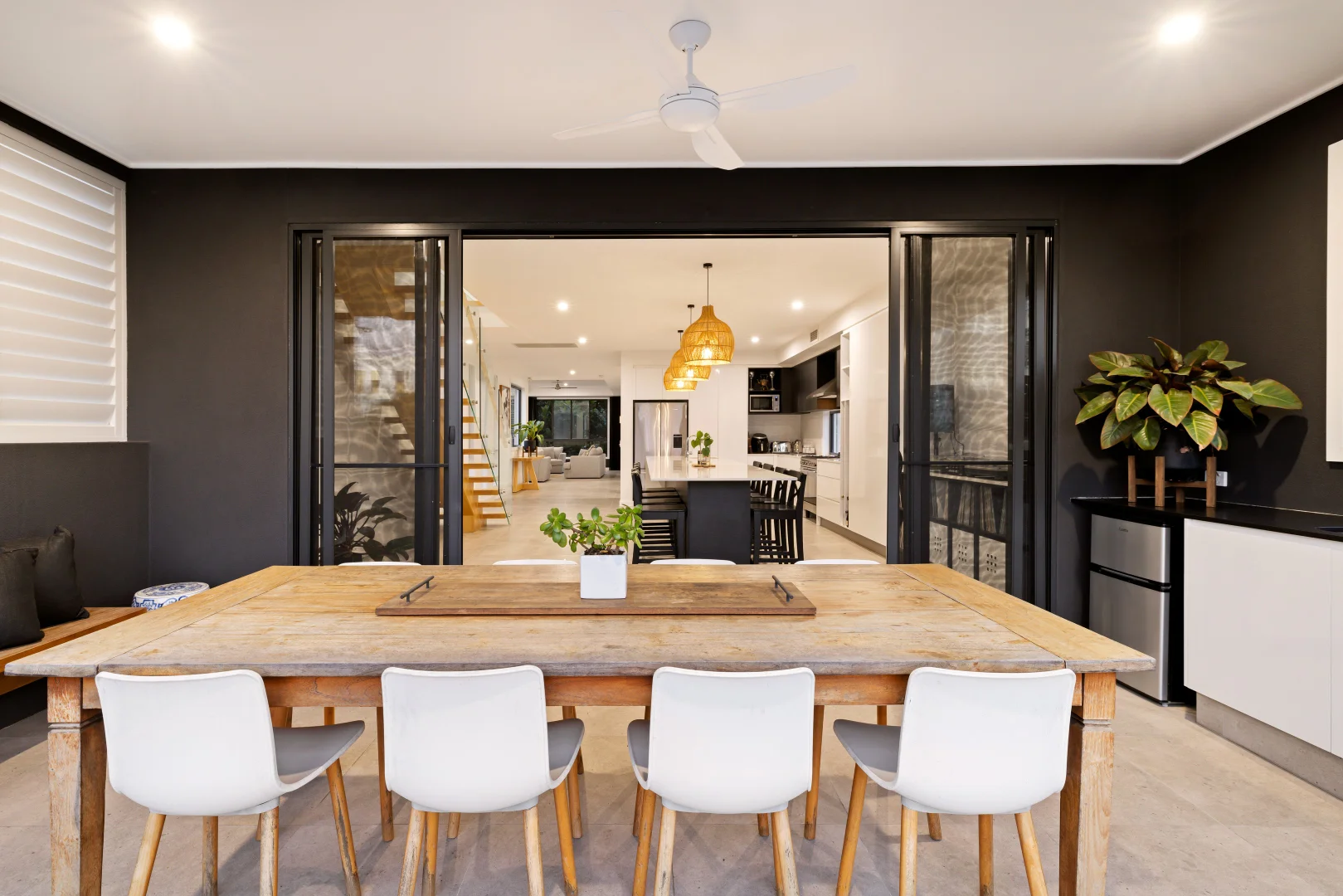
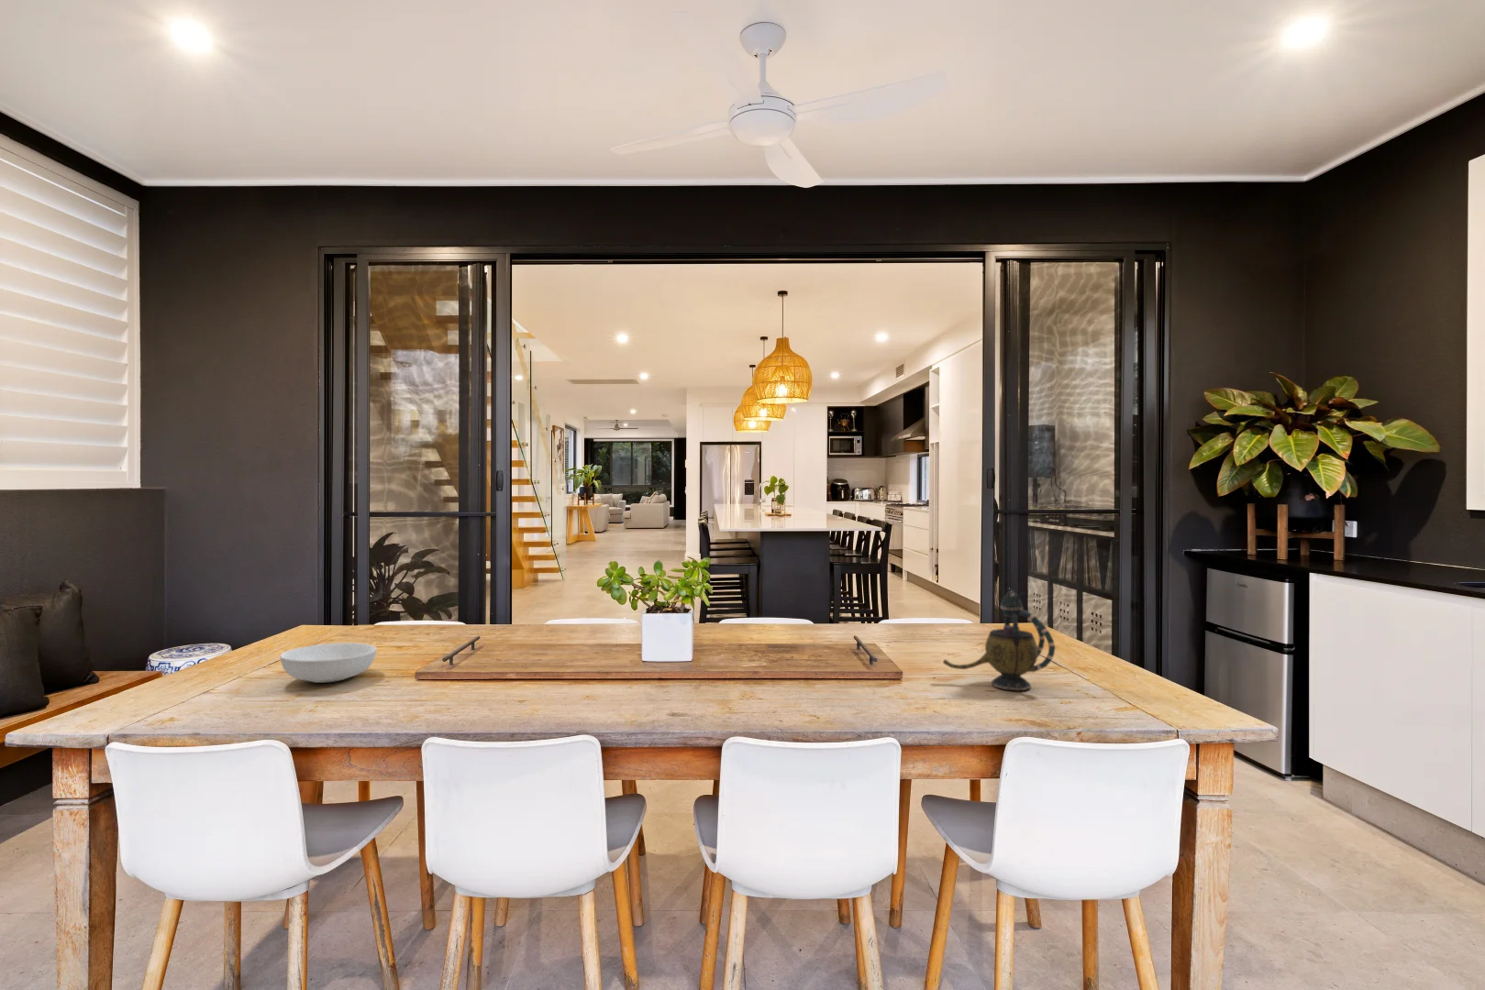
+ serving bowl (330, 664)
+ teapot (995, 636)
